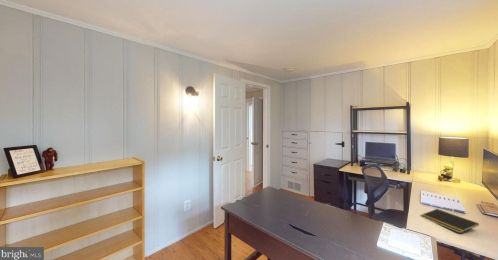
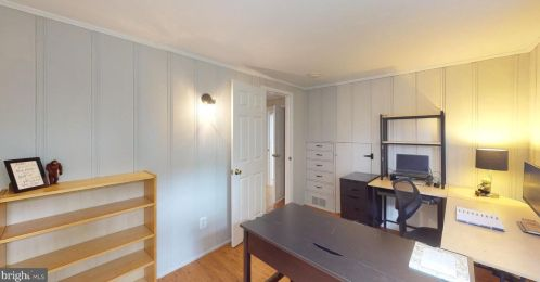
- notepad (447, 219)
